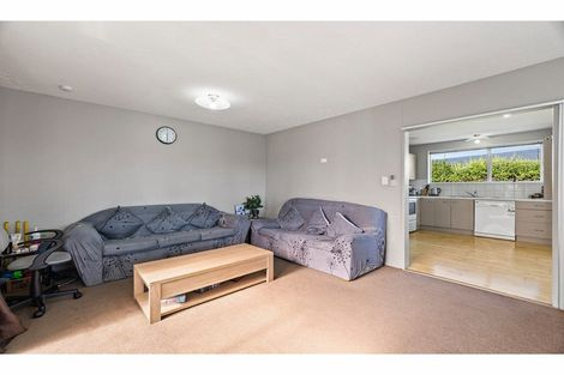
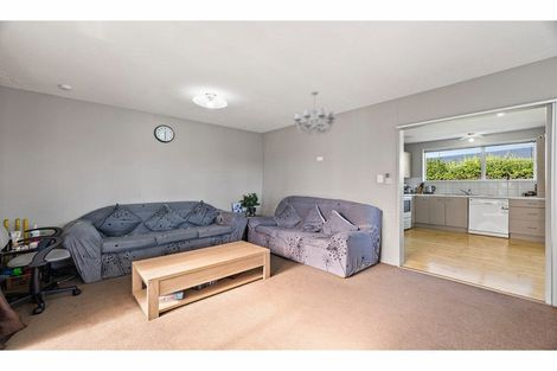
+ chandelier (314, 115)
